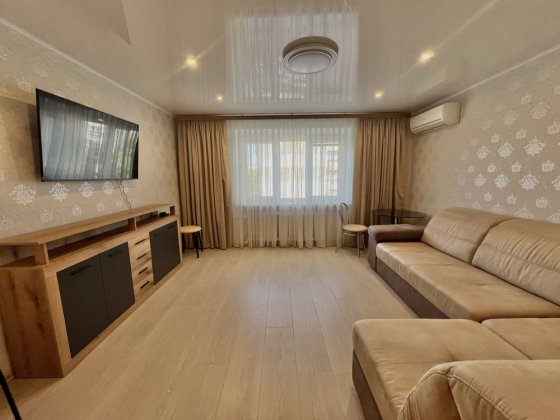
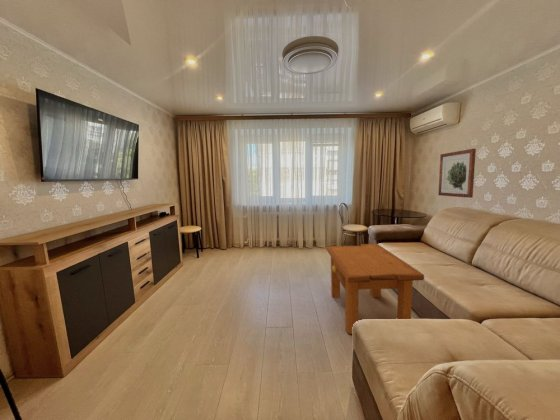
+ wall art (455, 174)
+ side table (364, 284)
